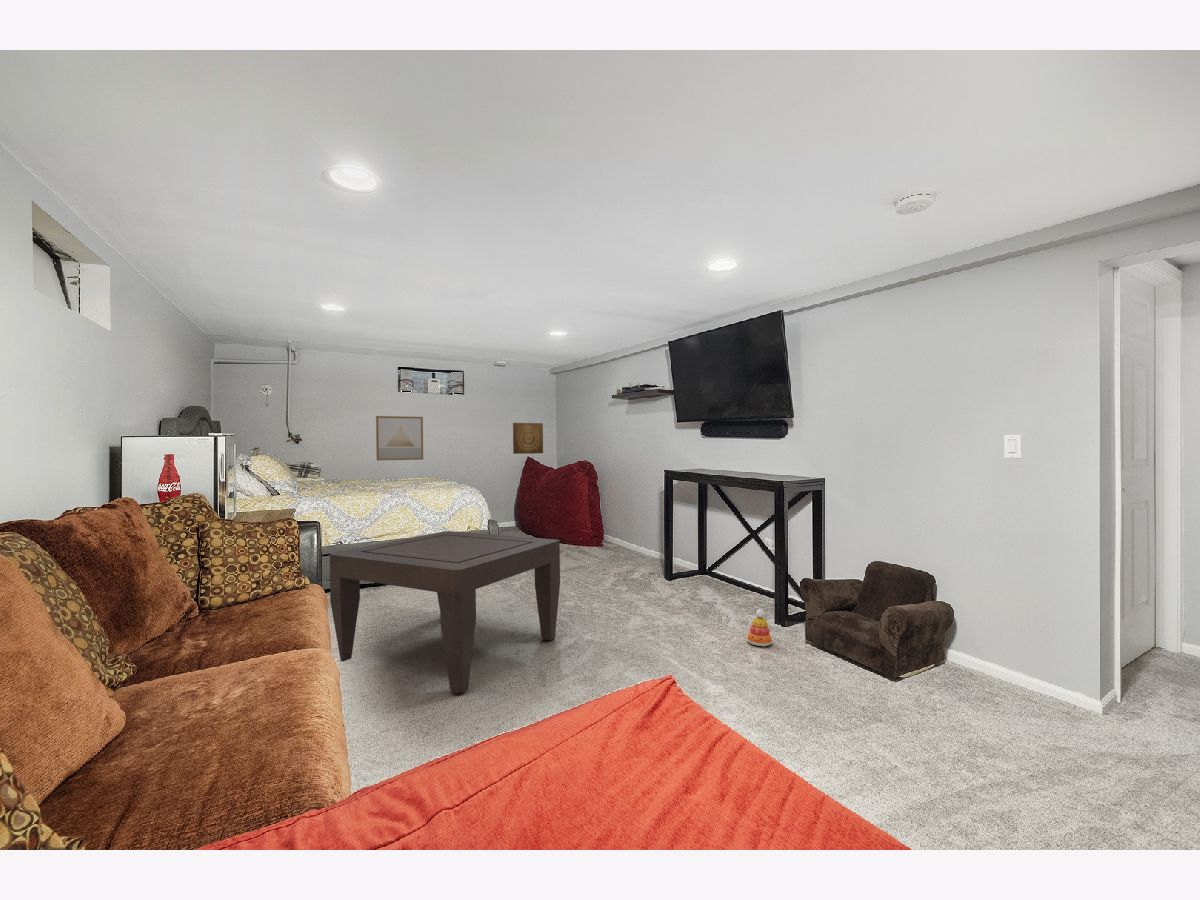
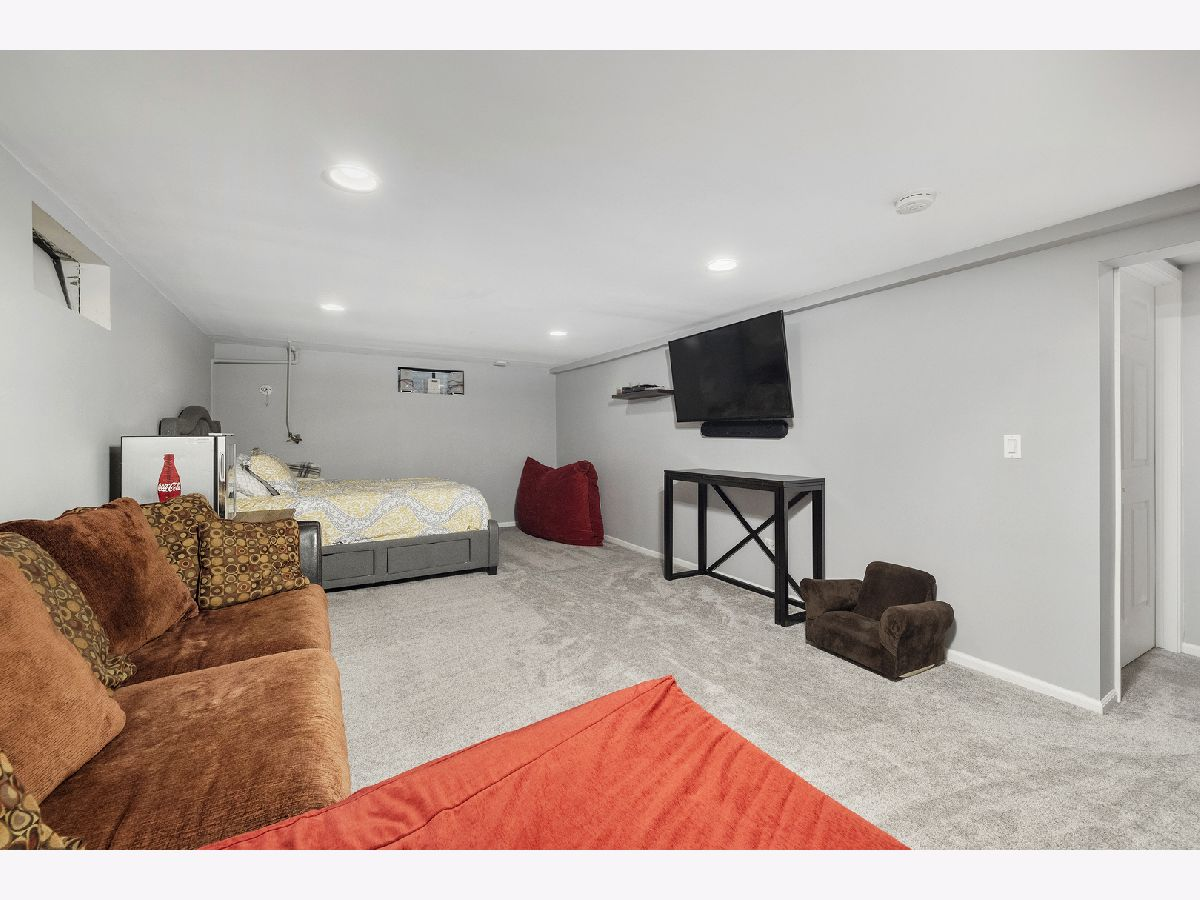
- wall art (400, 438)
- wall art (528, 438)
- coffee table (451, 597)
- stacking toy (759, 625)
